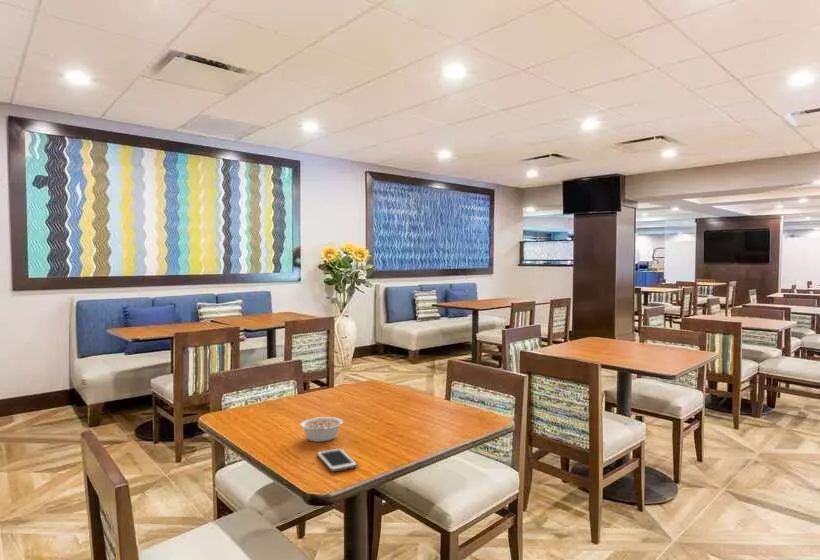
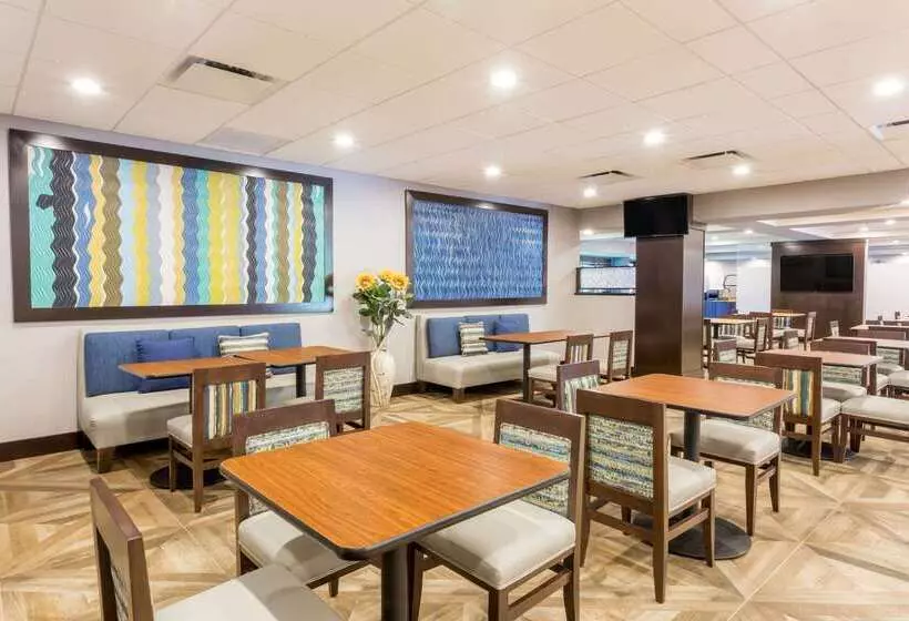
- cell phone (336, 459)
- legume (323, 428)
